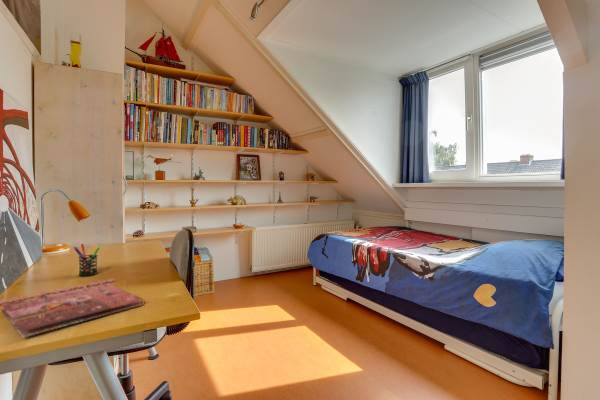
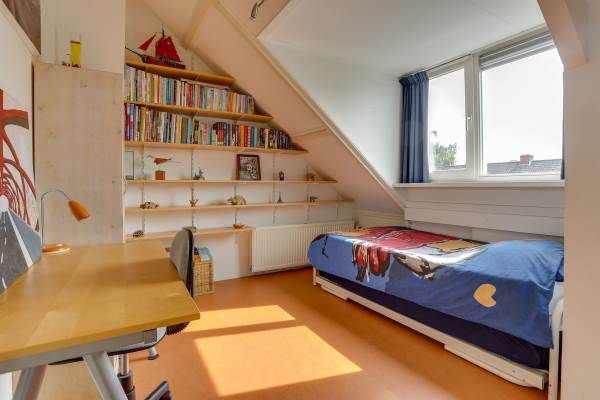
- pen holder (89, 259)
- cover (70, 301)
